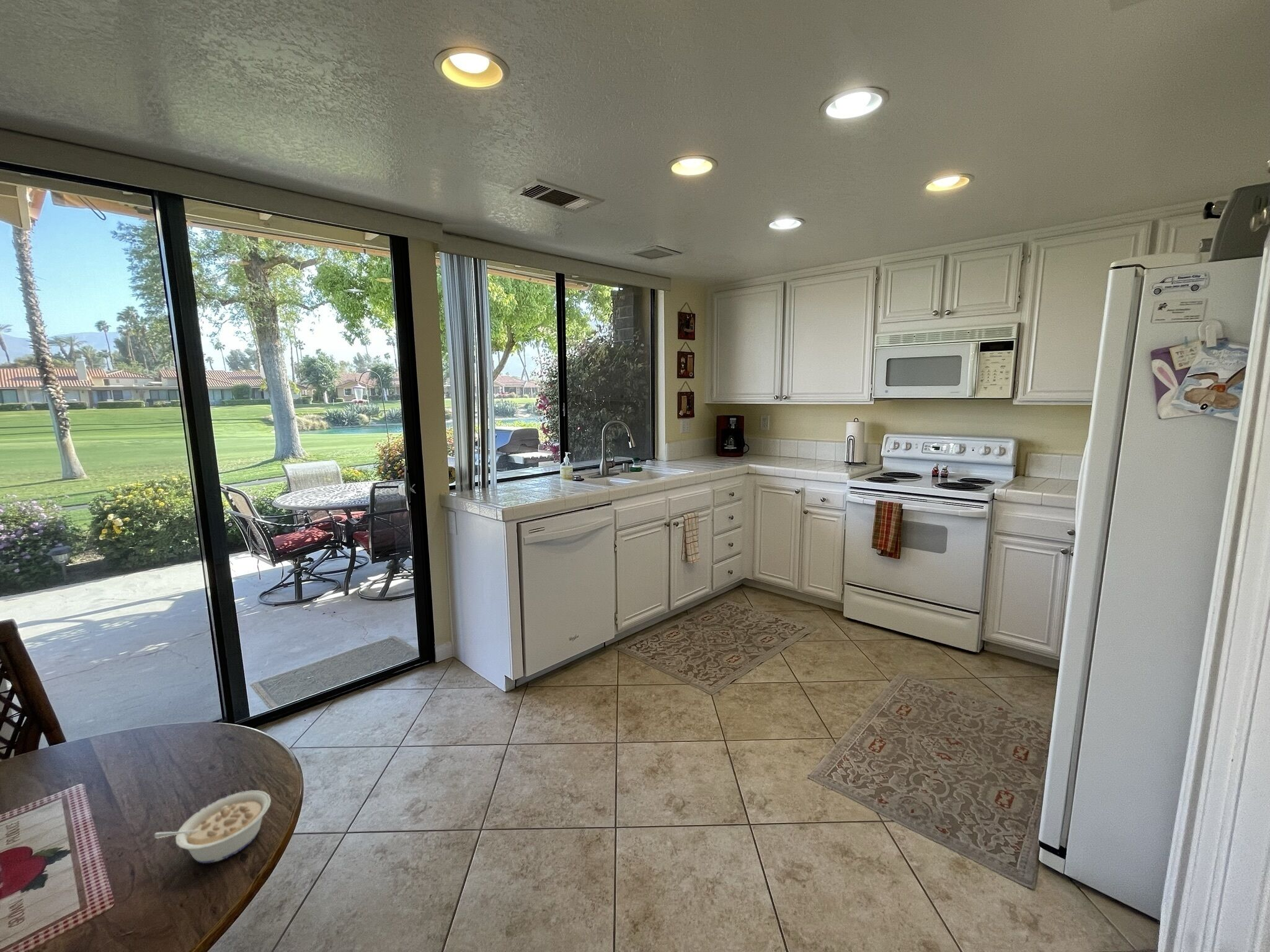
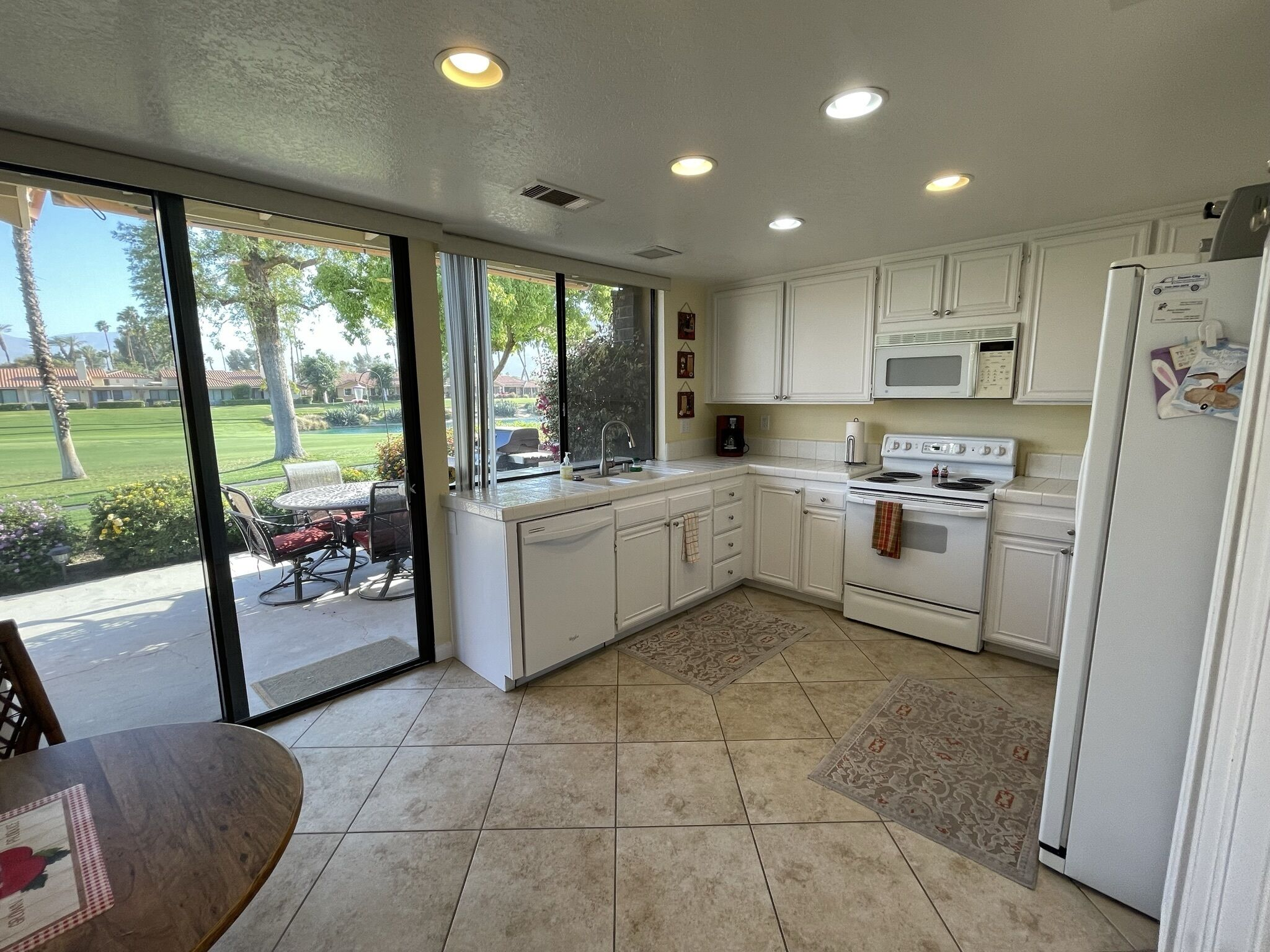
- legume (223, 829)
